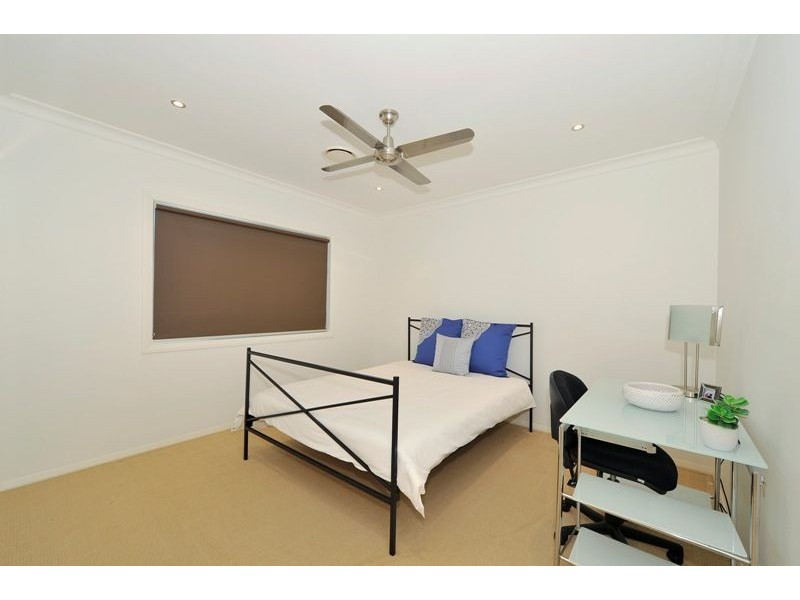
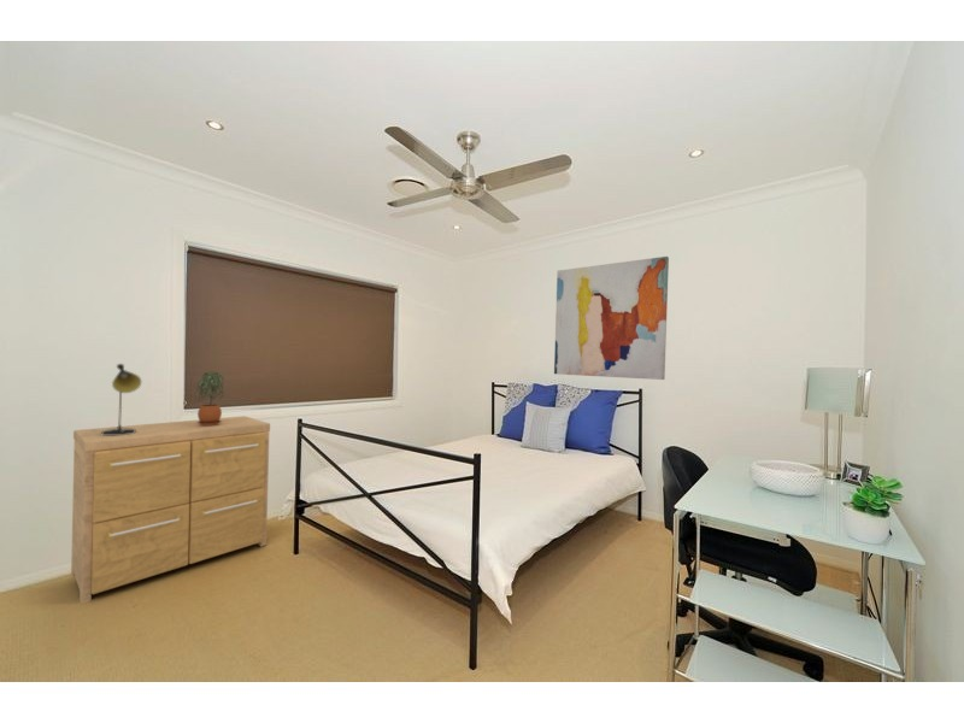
+ table lamp (119, 398)
+ potted plant (208, 396)
+ dresser (180, 493)
+ wall art (606, 321)
